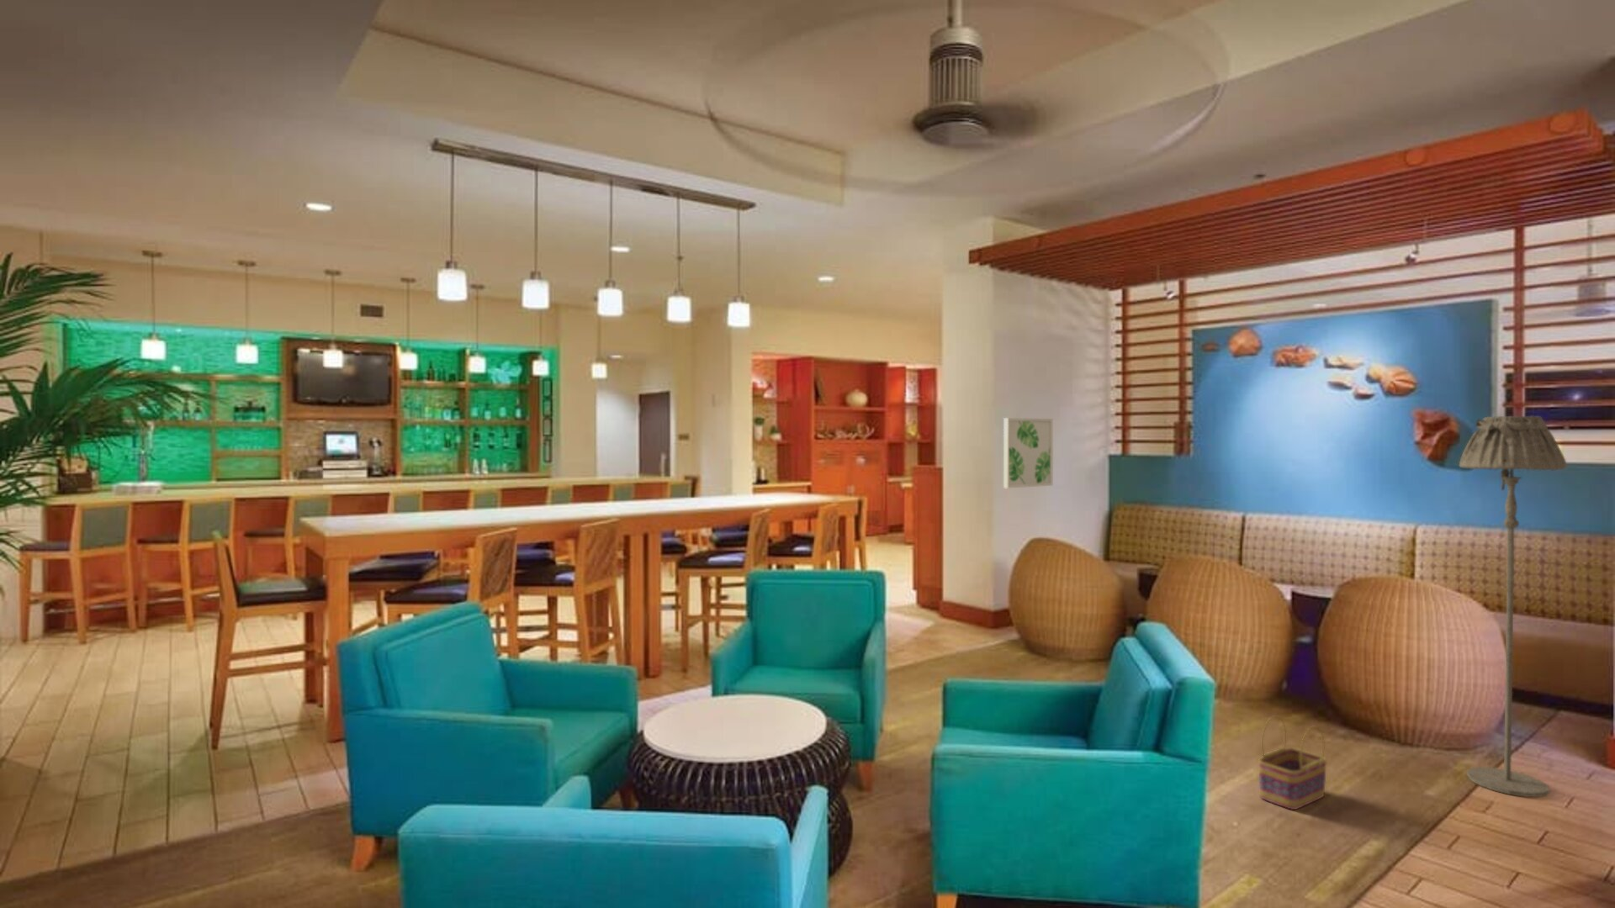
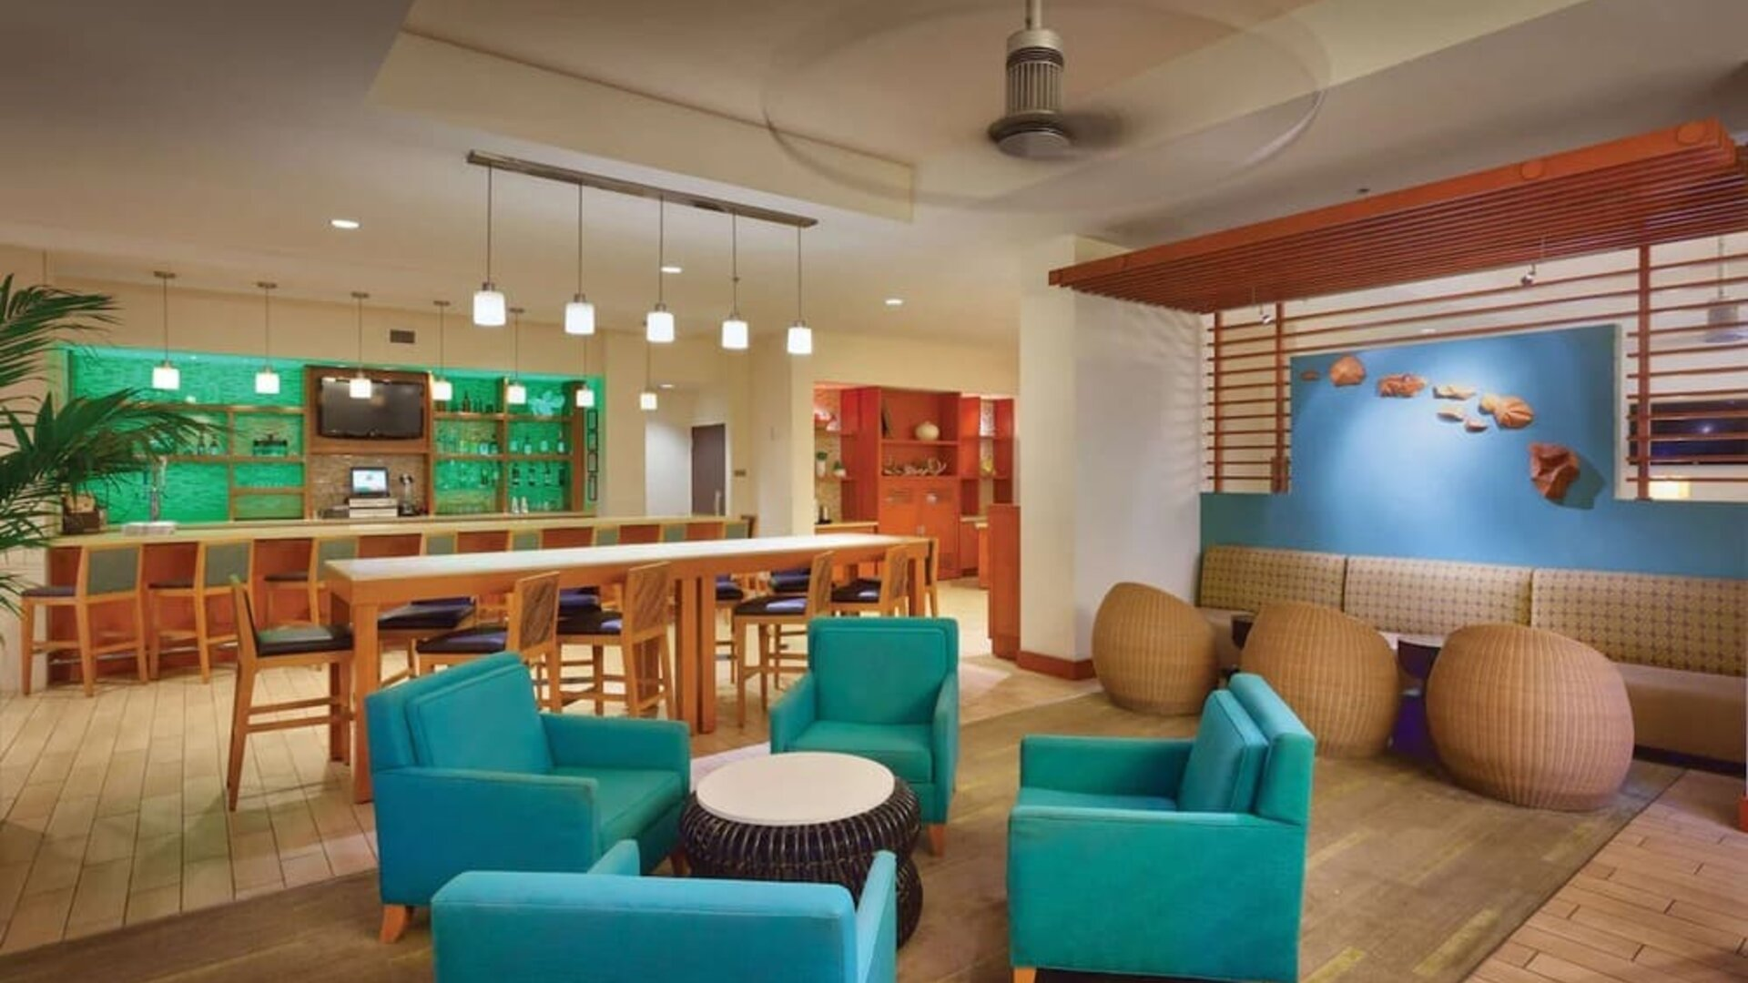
- floor lamp (1509, 600)
- wall art (1028, 452)
- basket (1292, 758)
